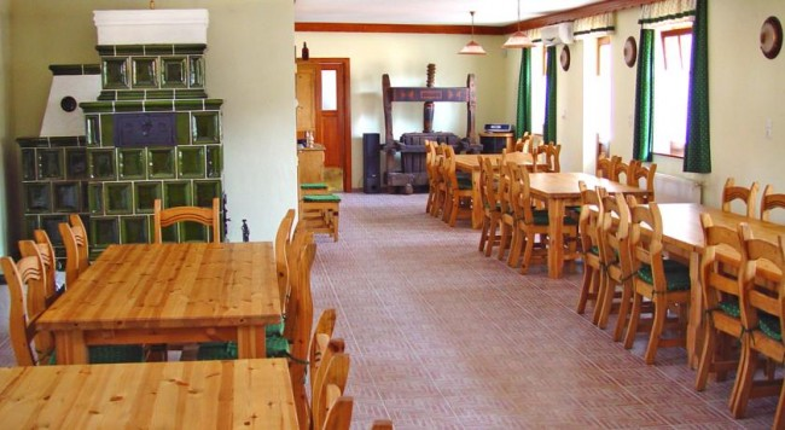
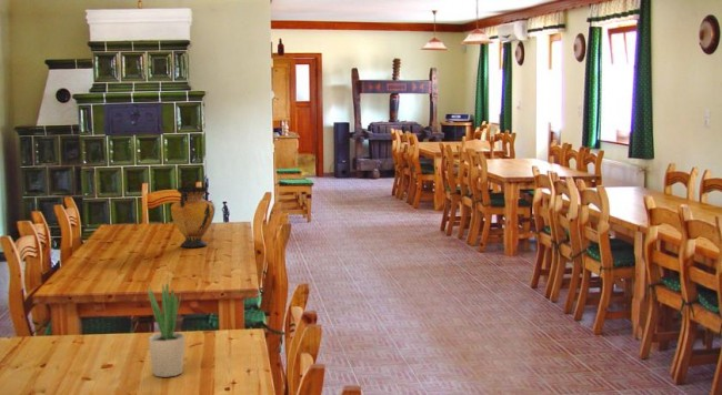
+ potted plant (164, 321)
+ vase (192, 216)
